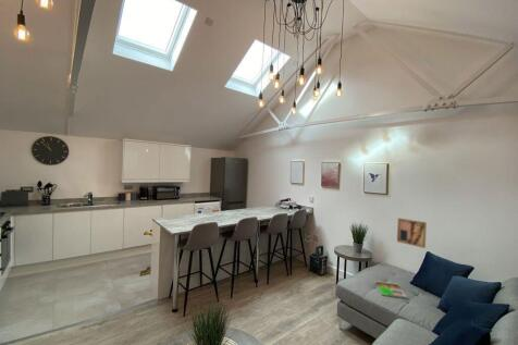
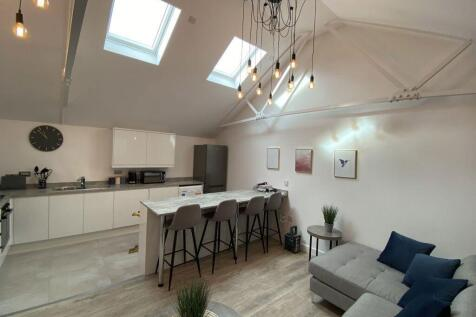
- magazine (390, 288)
- wall art (410, 232)
